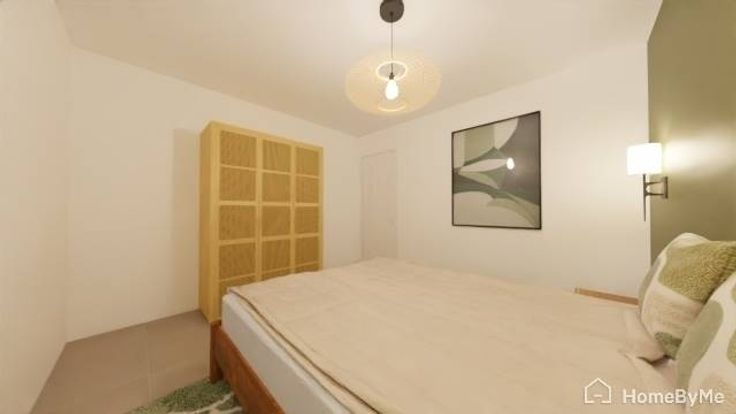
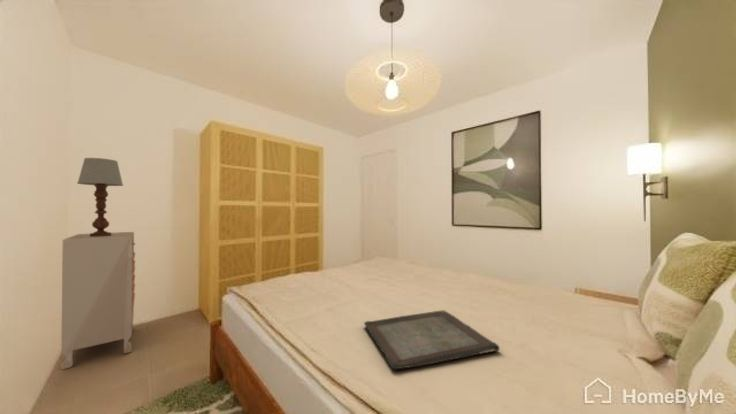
+ serving tray (424, 333)
+ dresser (104, 290)
+ table lamp (101, 197)
